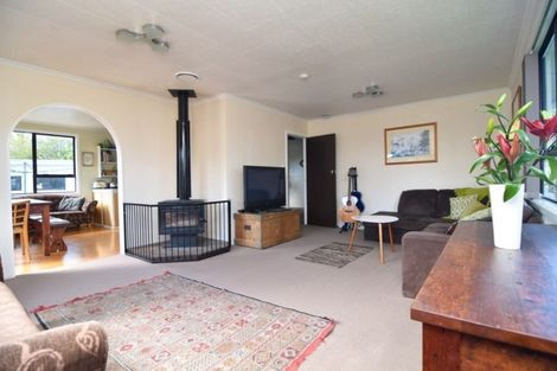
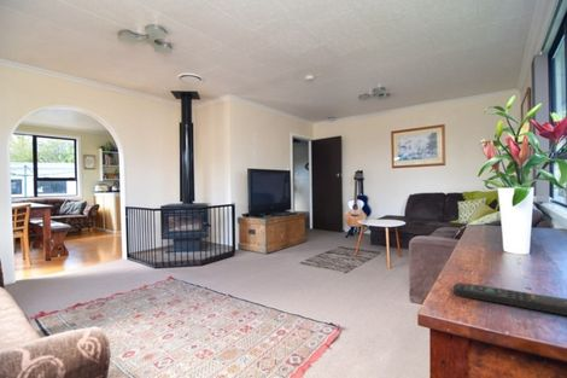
+ remote control (512, 297)
